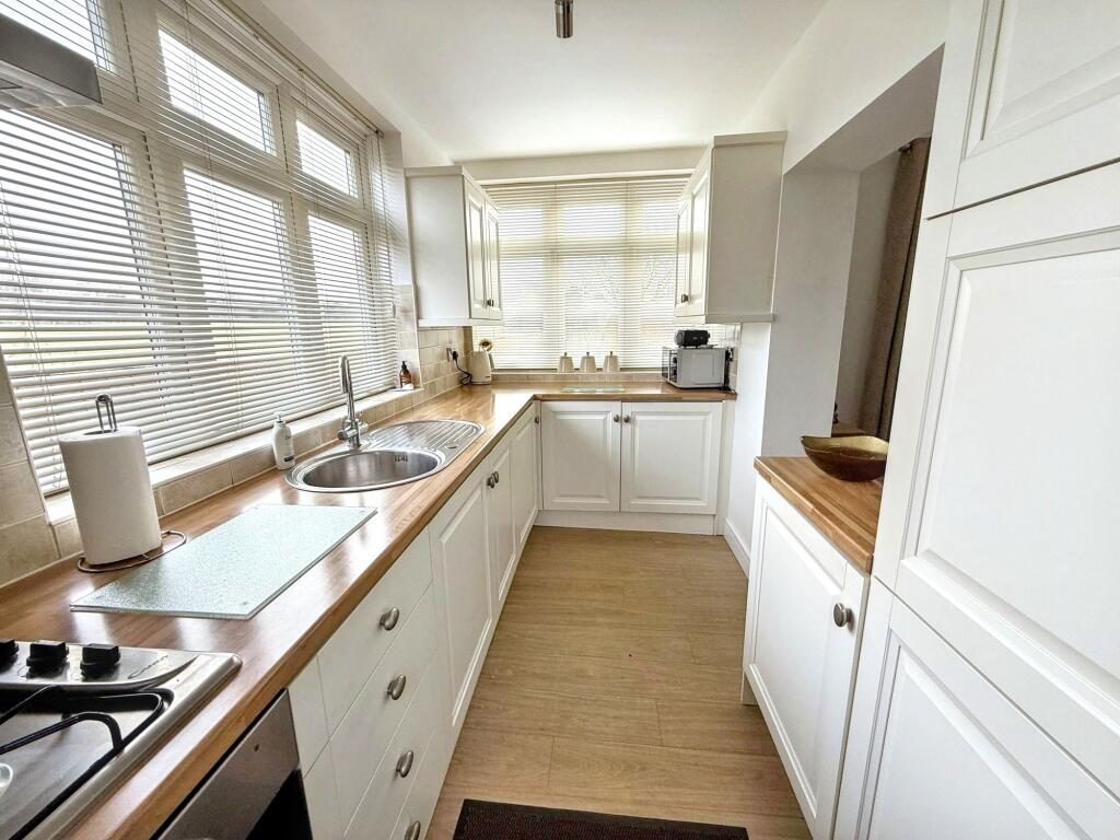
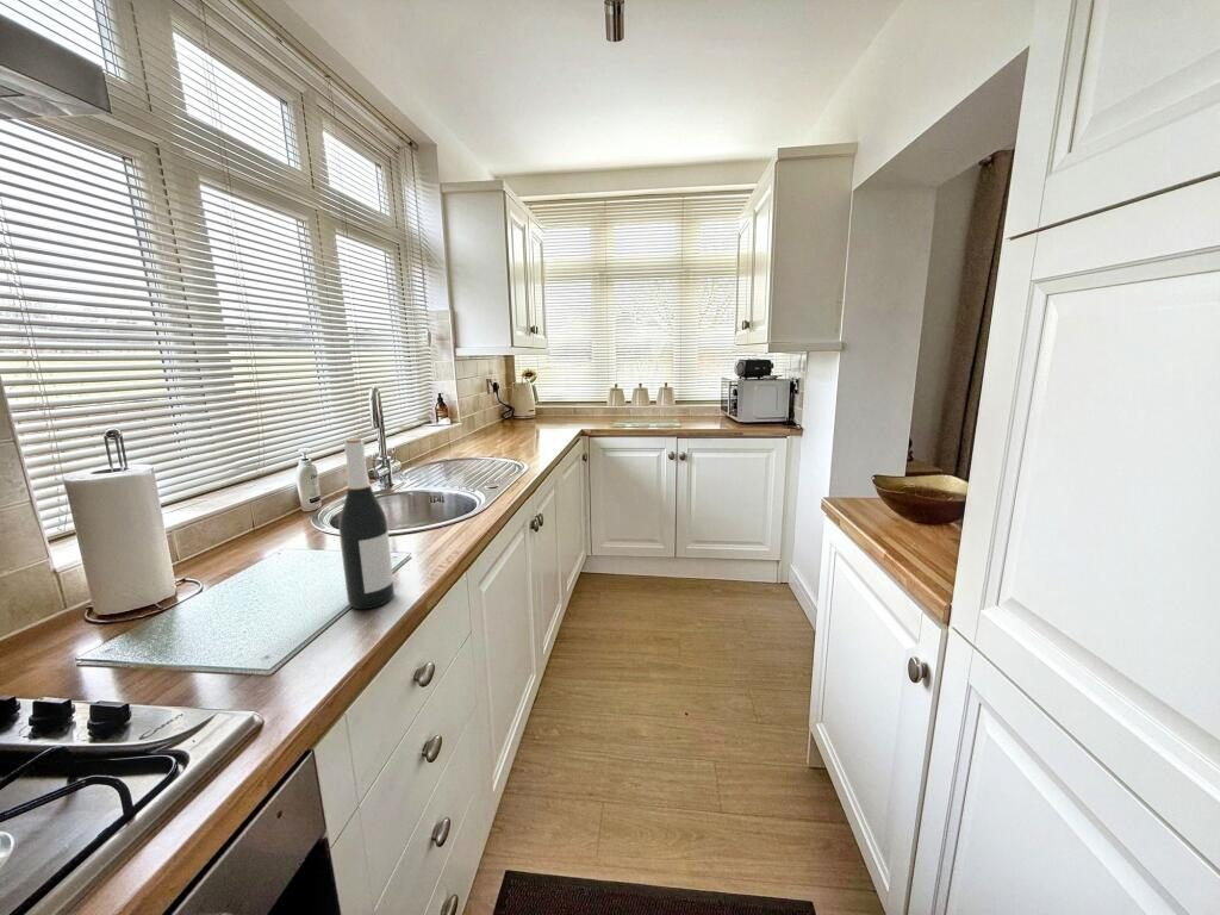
+ wine bottle (362, 522)
